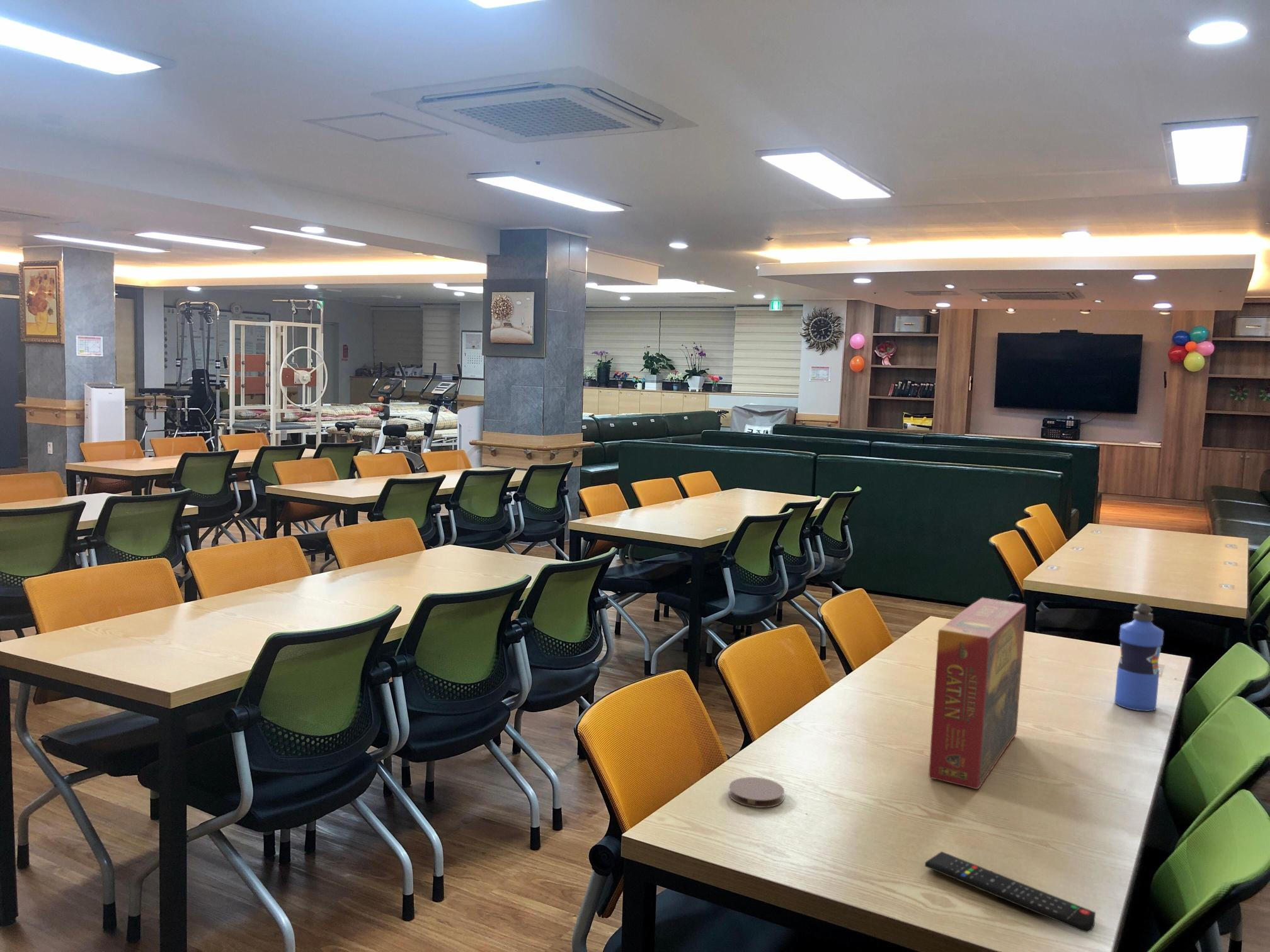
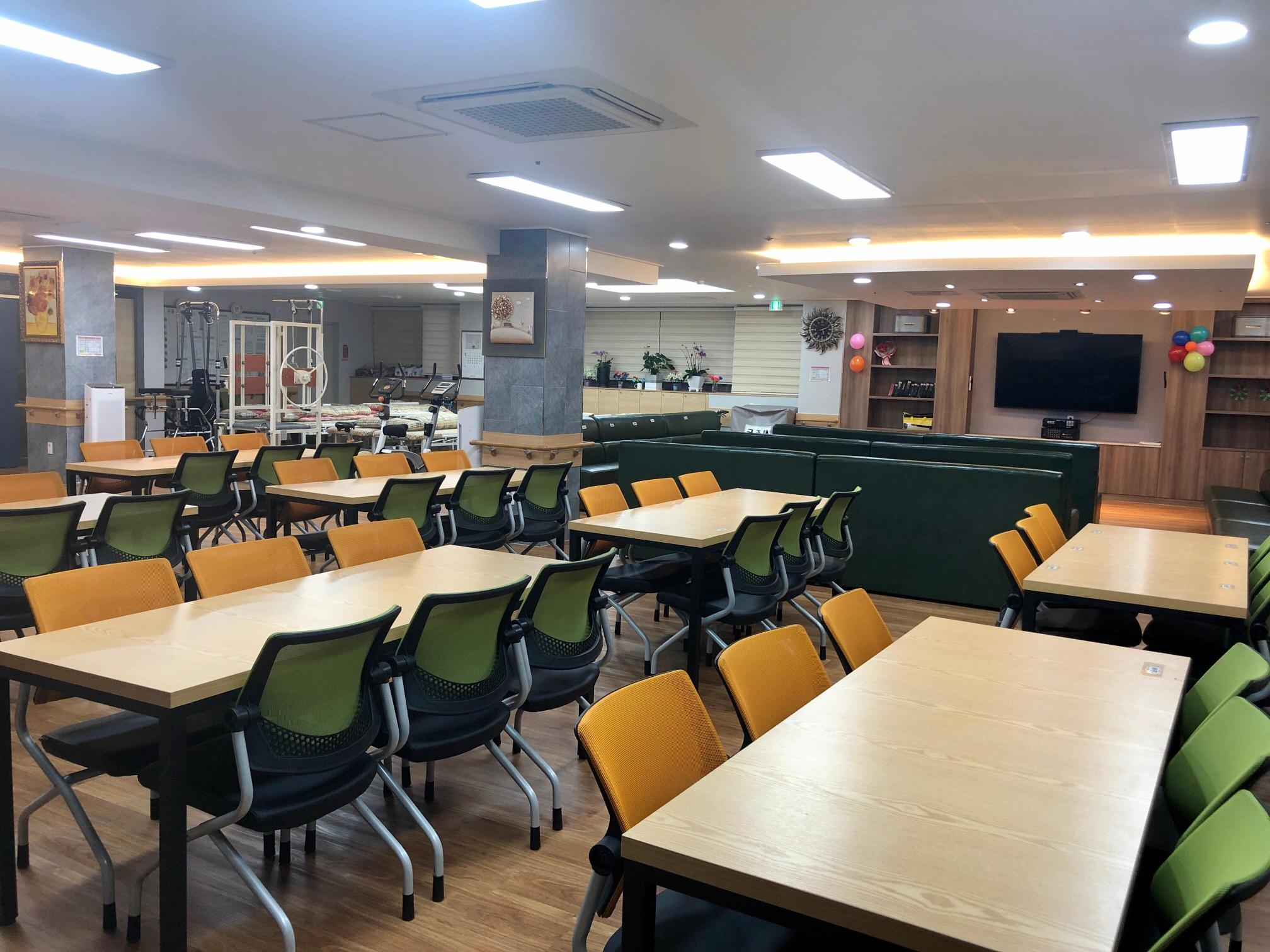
- coaster (756, 791)
- remote control (1008, 891)
- board game (980, 685)
- water bottle (1139, 654)
